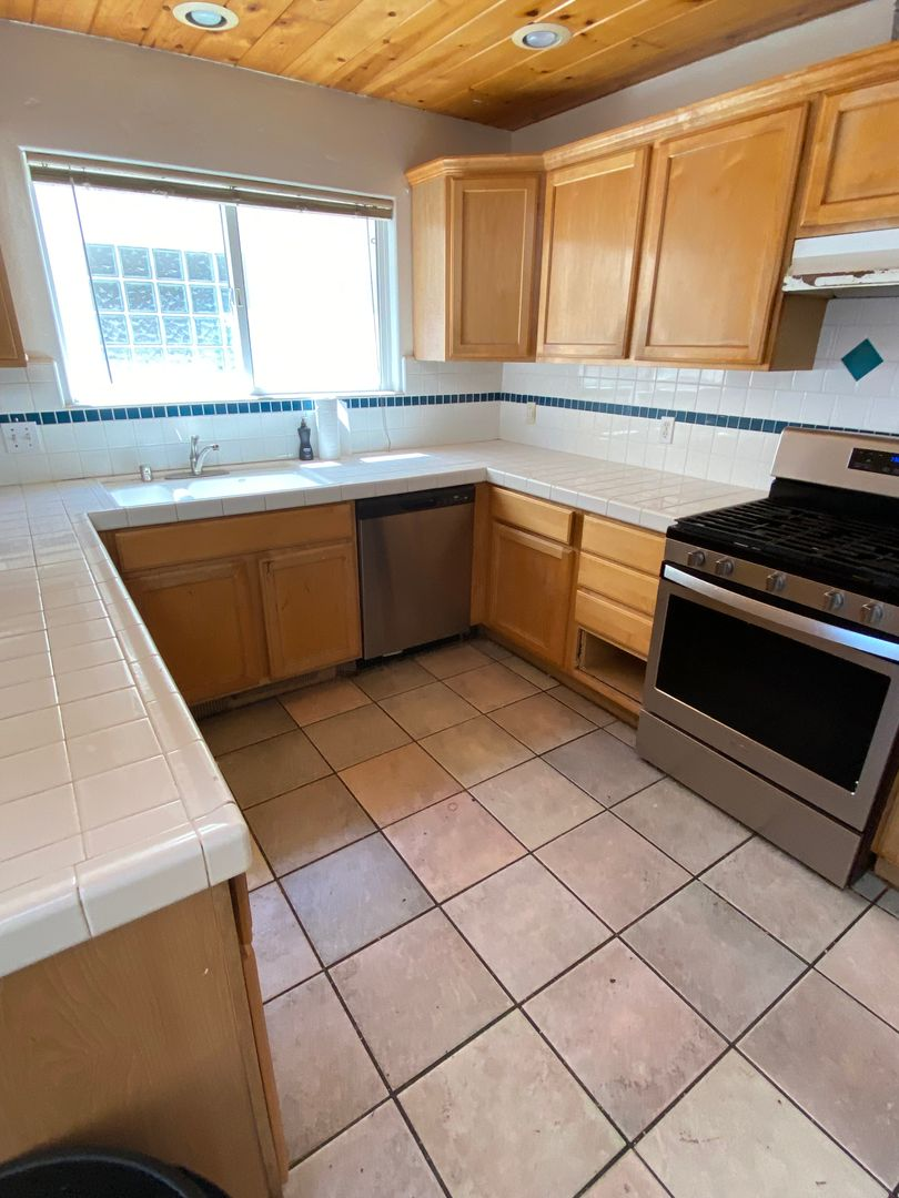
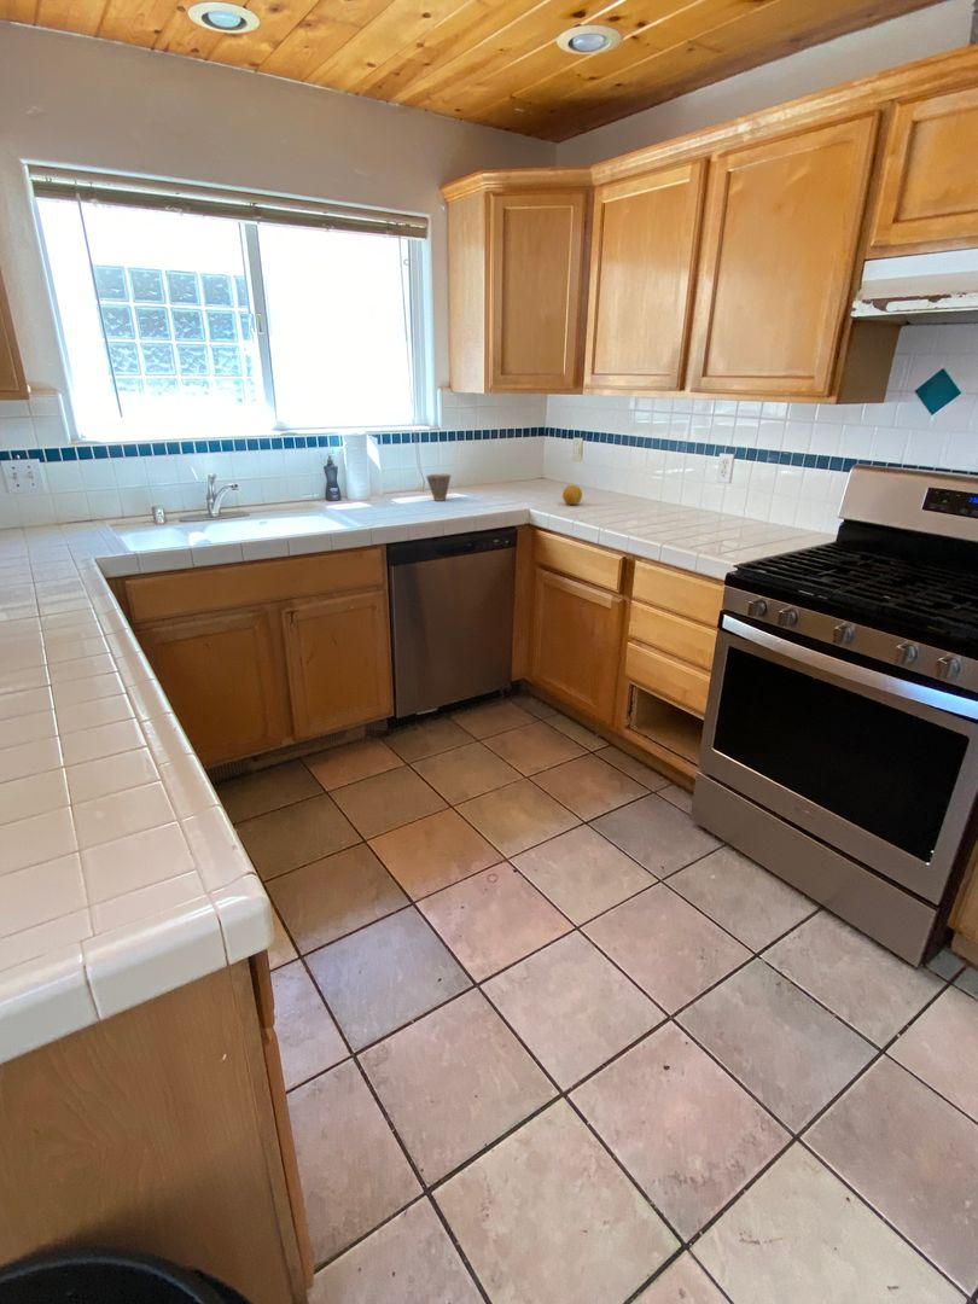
+ cup (438, 487)
+ fruit (571, 494)
